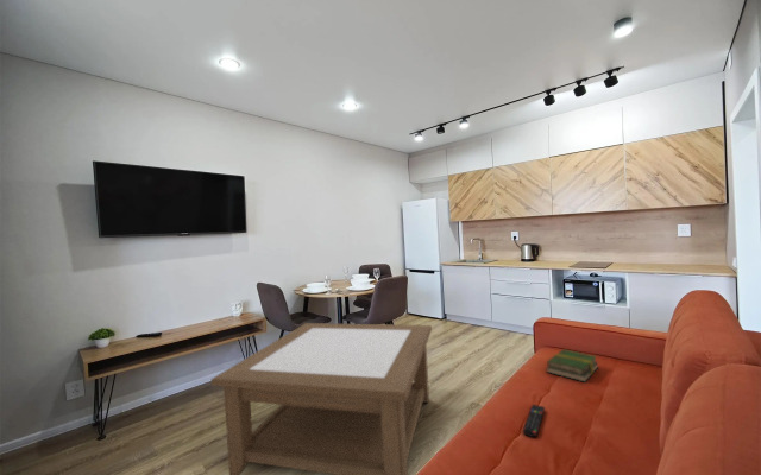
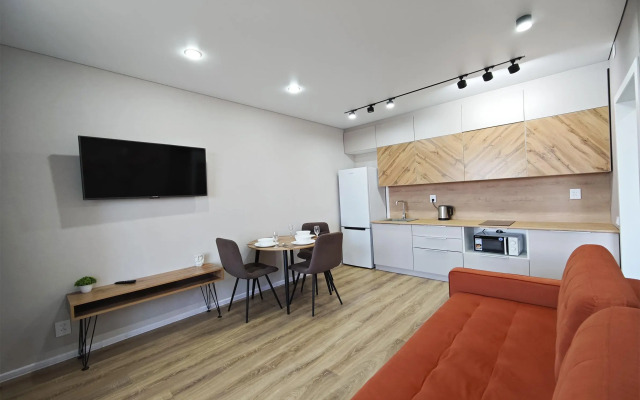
- remote control (534, 419)
- book (572, 363)
- coffee table (342, 388)
